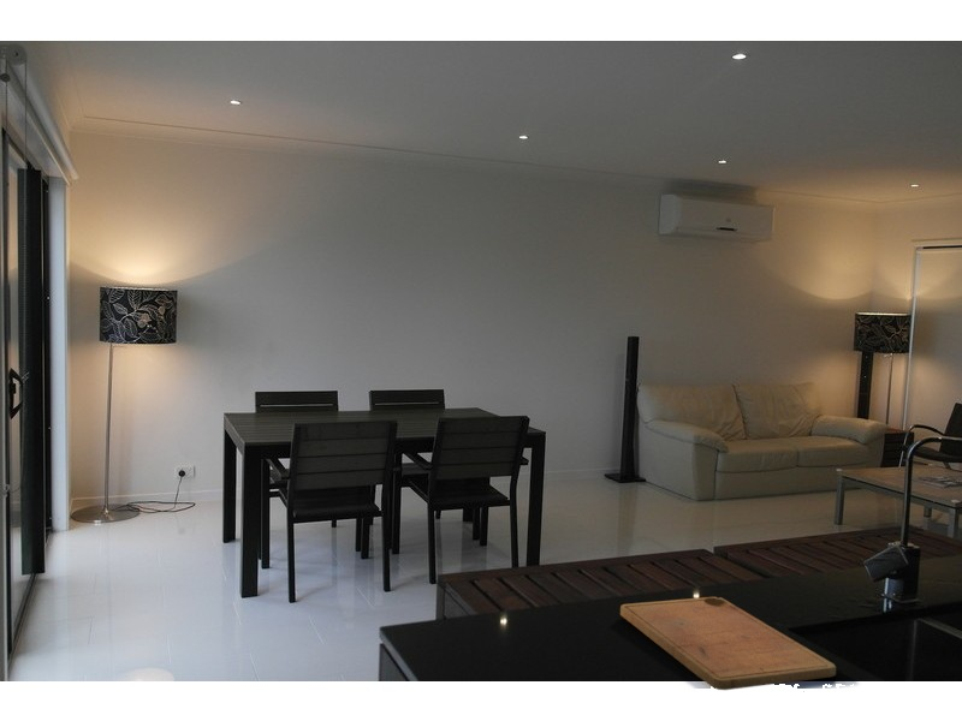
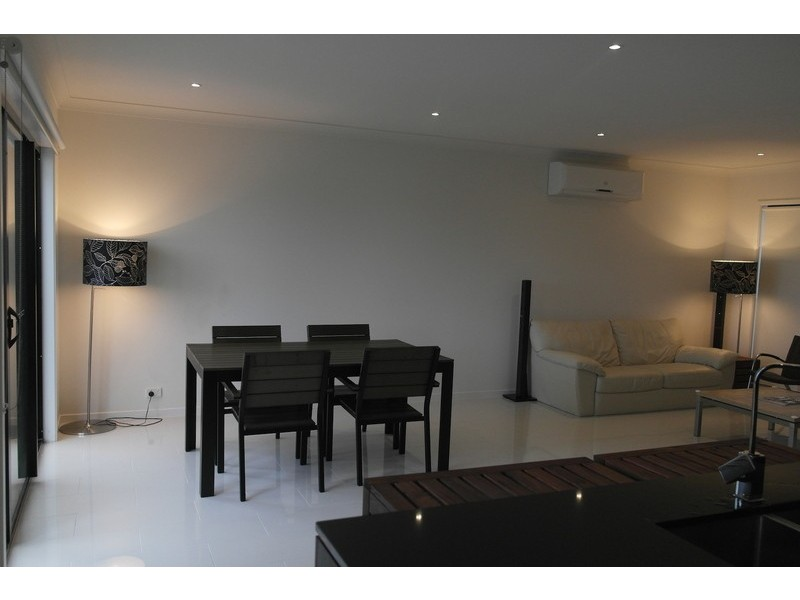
- cutting board (718, 637)
